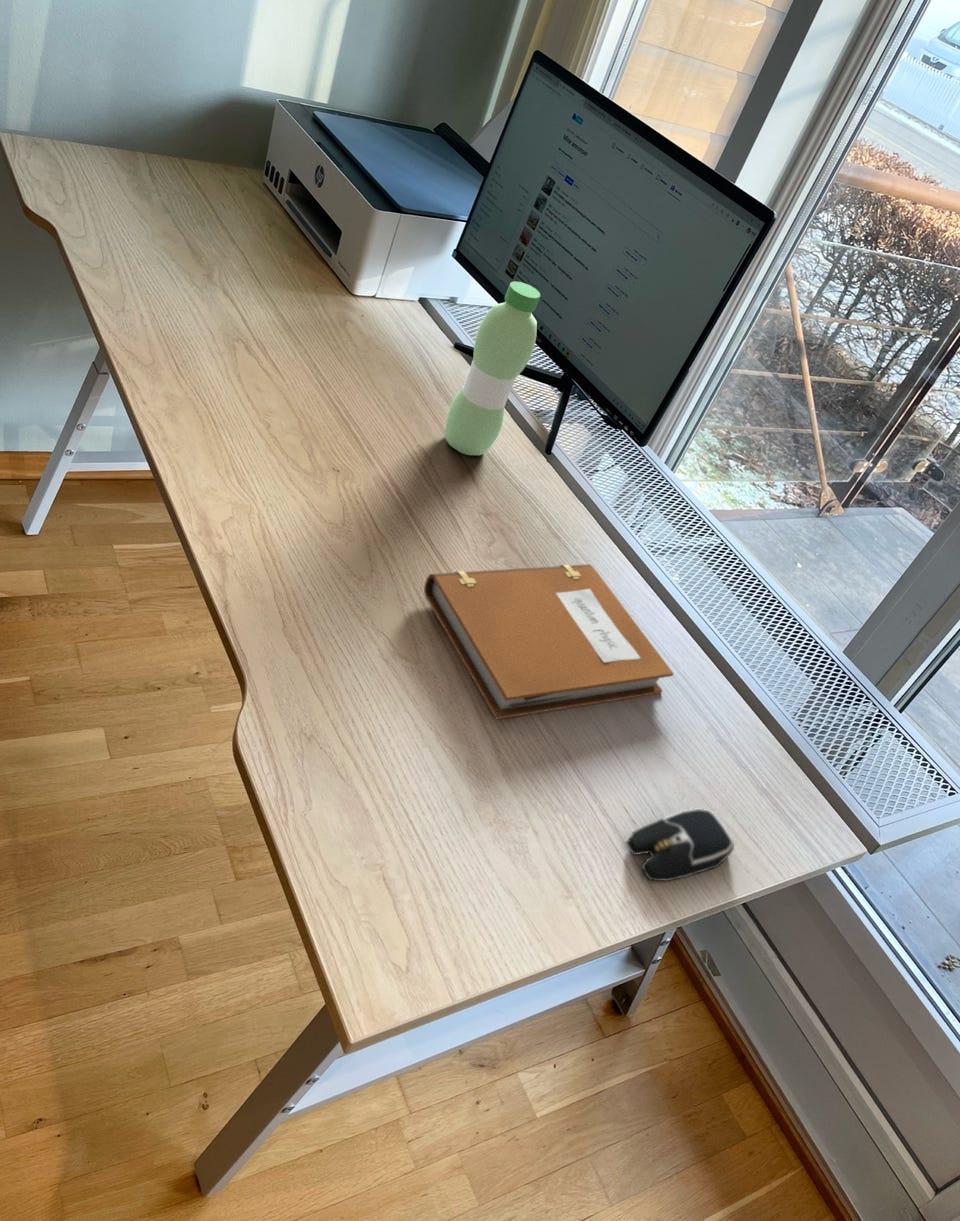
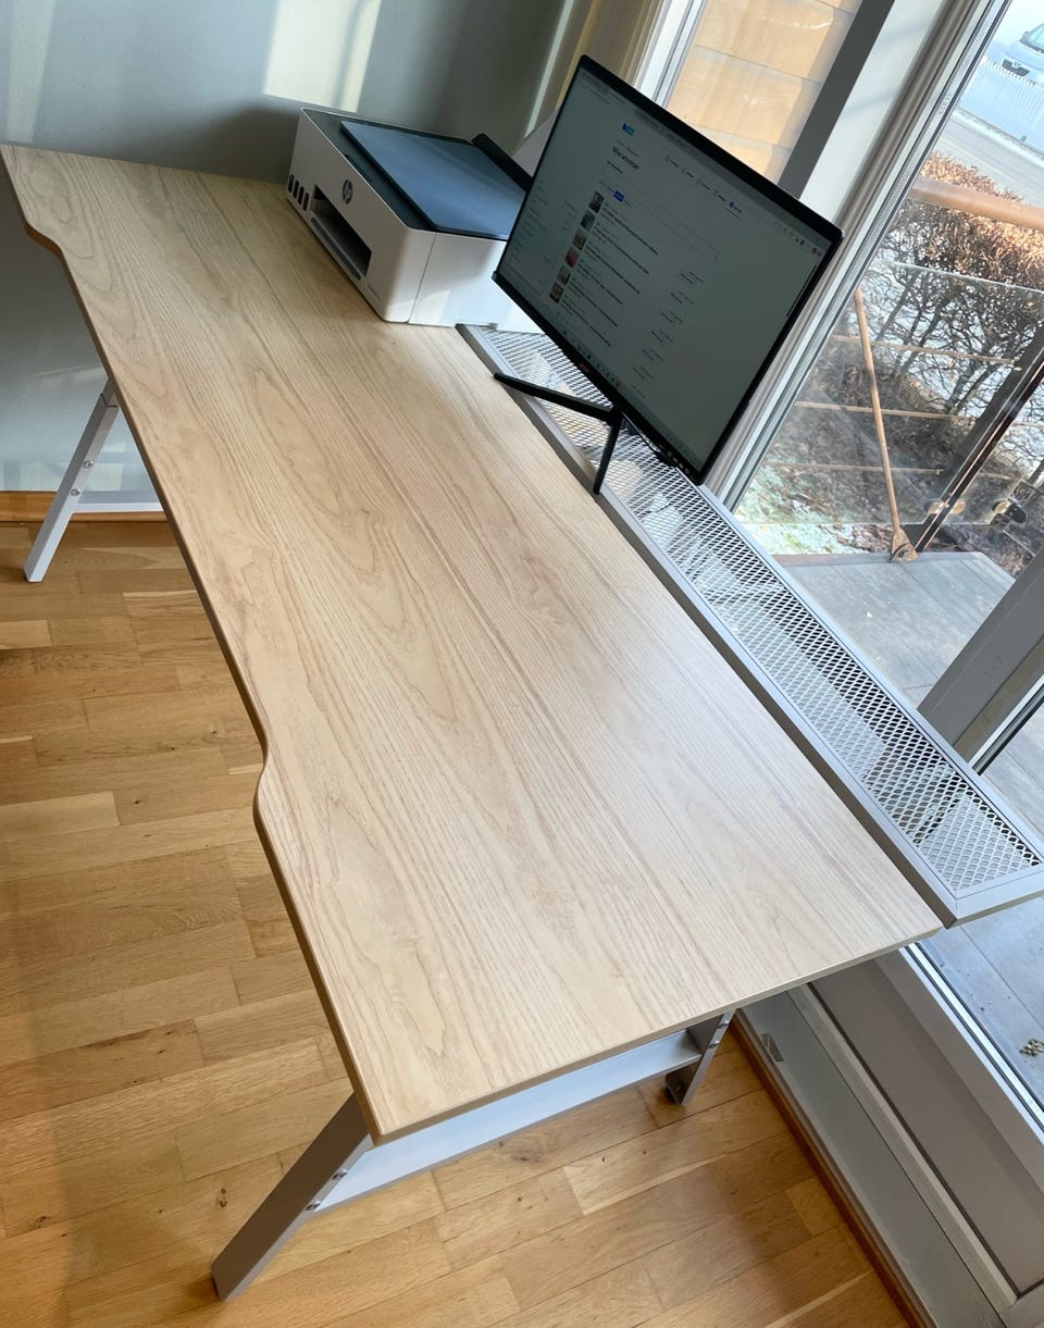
- water bottle (493, 371)
- computer mouse (685, 841)
- notebook (550, 631)
